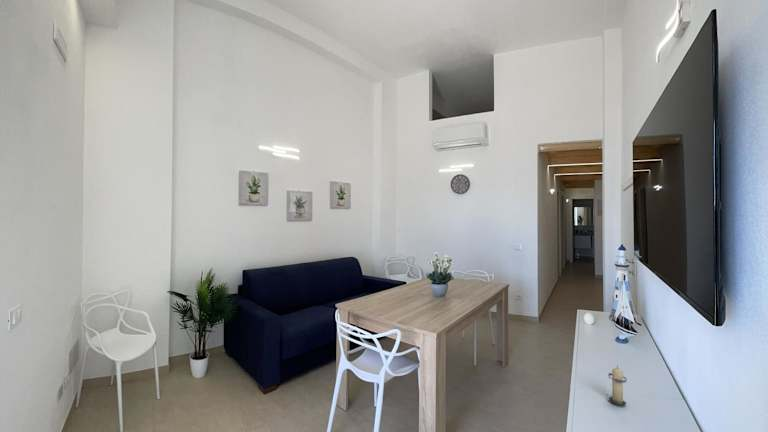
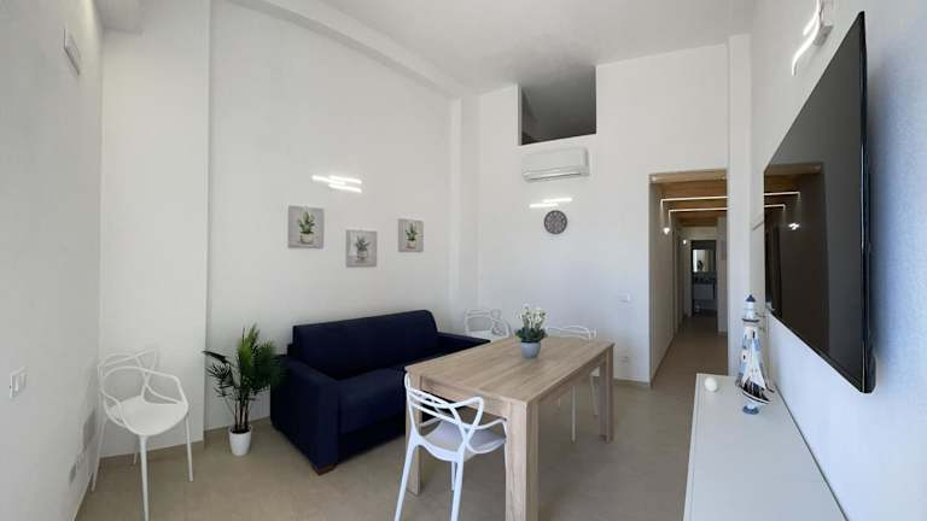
- candle (617, 384)
